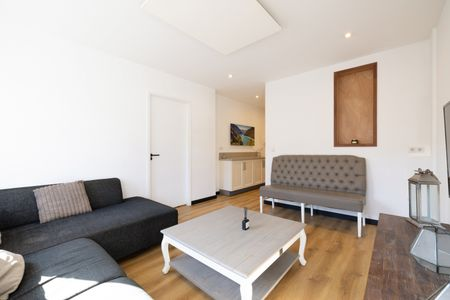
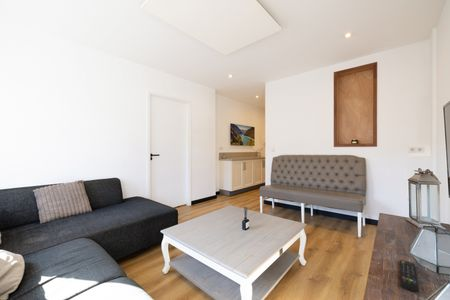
+ remote control (408, 274)
